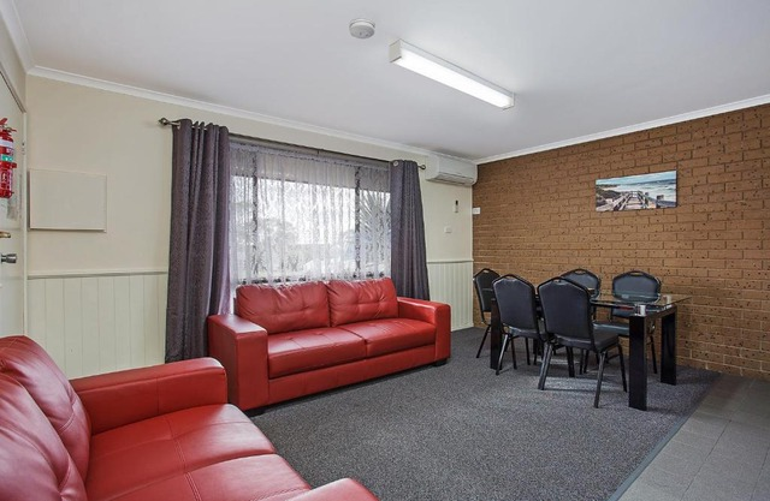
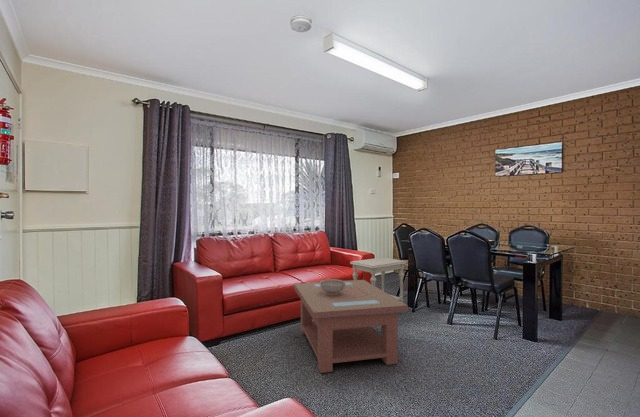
+ side table (374, 285)
+ decorative bowl (332, 287)
+ coffee table (343, 319)
